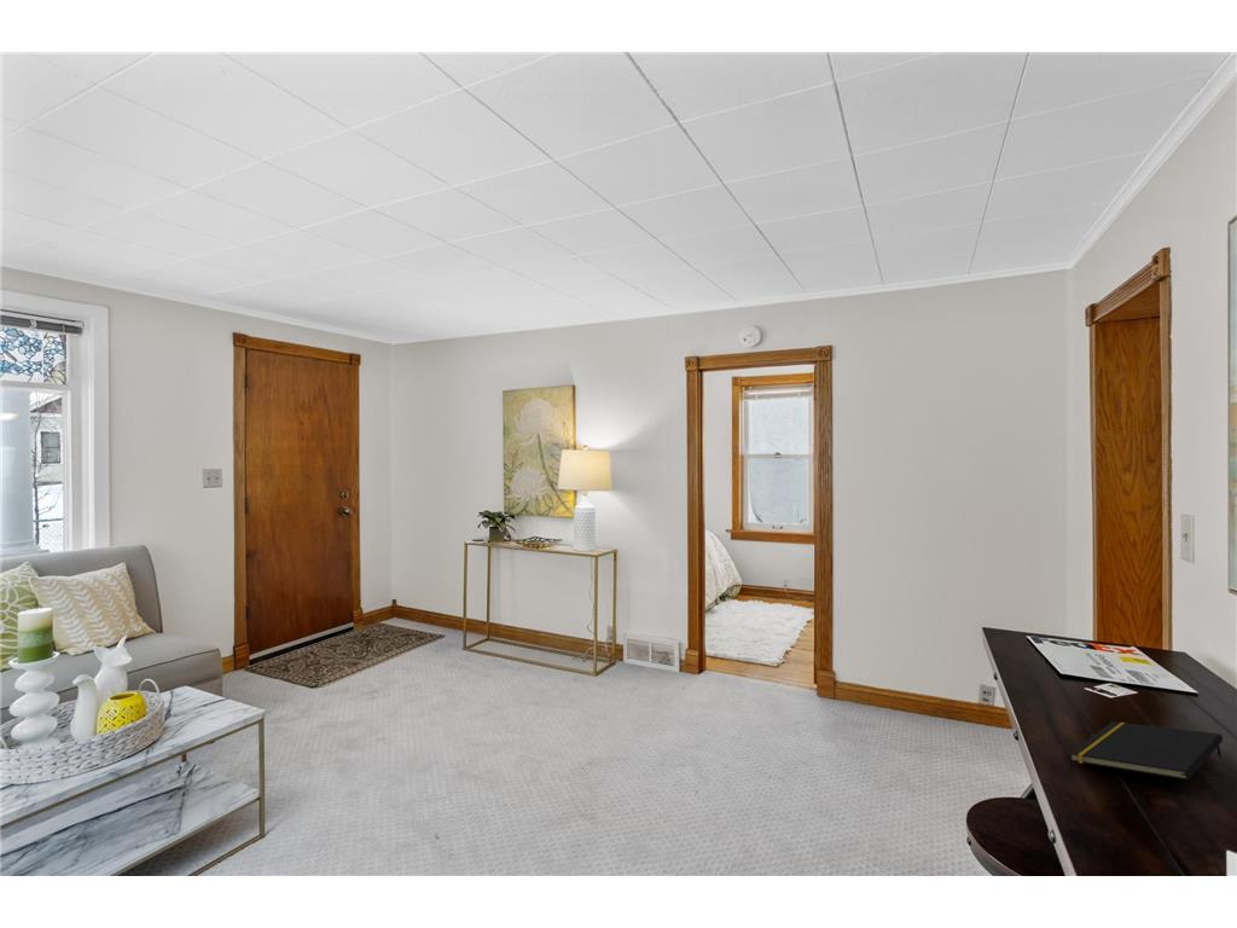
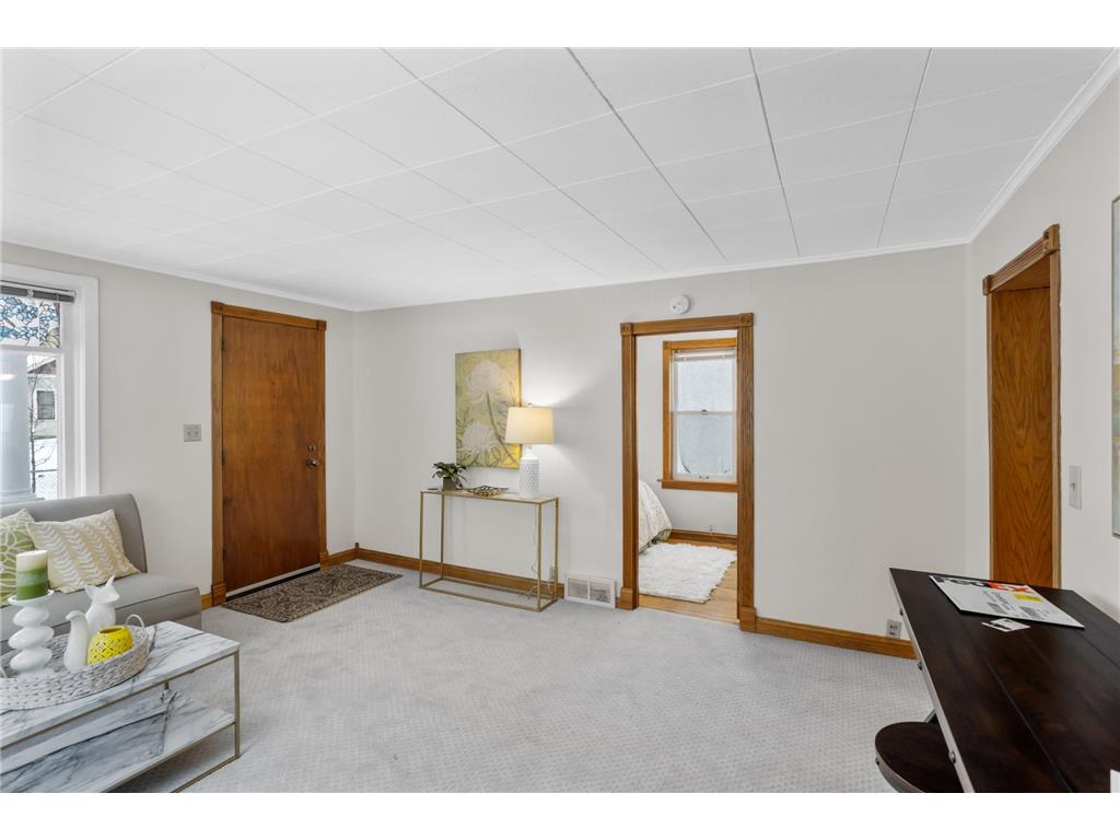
- notepad (1145, 747)
